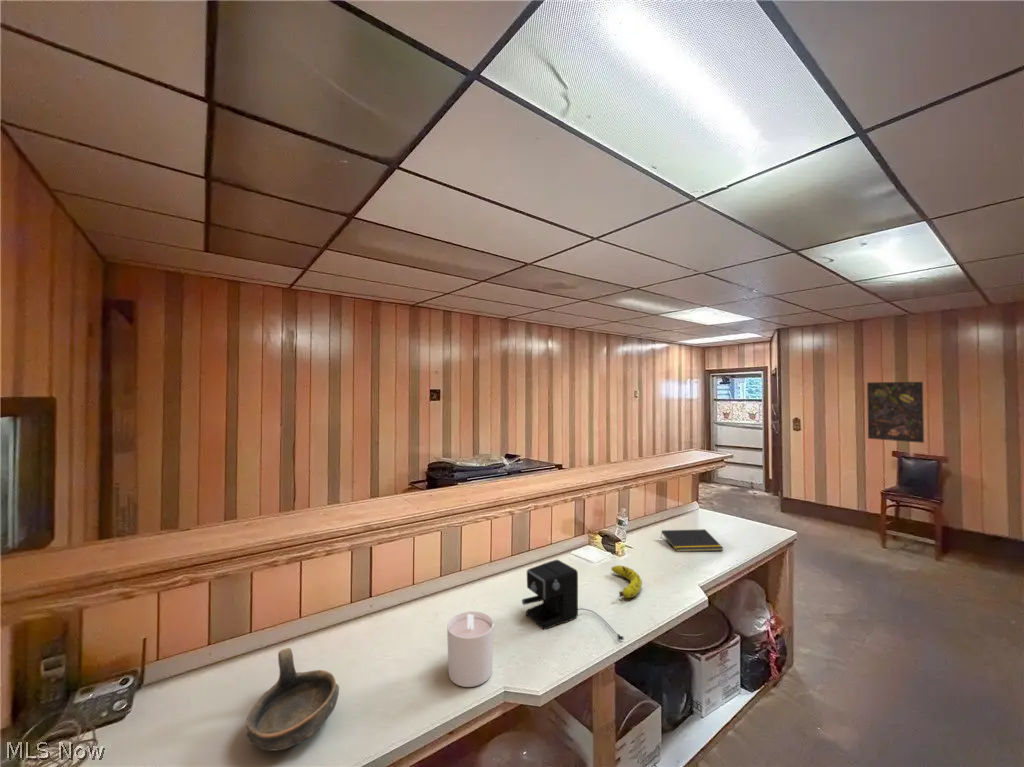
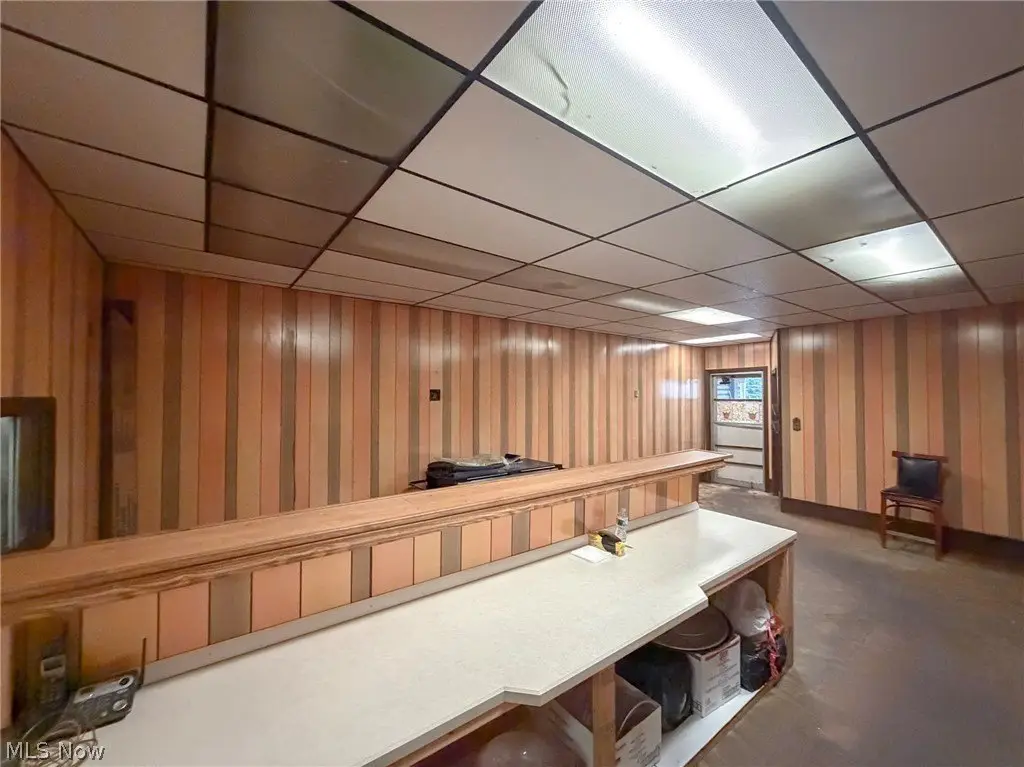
- fruit (622, 576)
- oil lamp (294, 695)
- notepad (691, 540)
- candle (470, 642)
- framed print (894, 411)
- coffee maker (570, 602)
